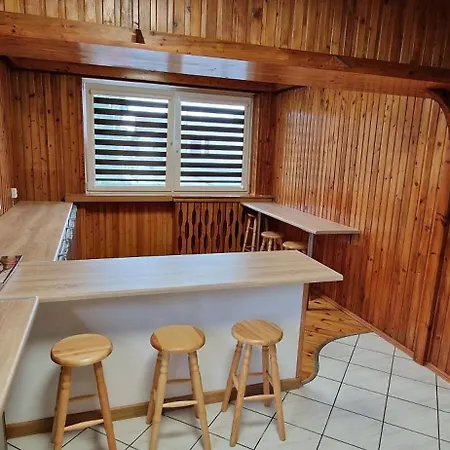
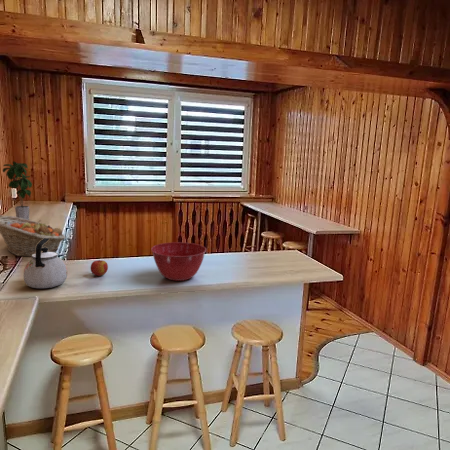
+ kettle (45, 261)
+ fruit basket (29, 233)
+ potted plant (19, 191)
+ mixing bowl (178, 262)
+ apple (99, 267)
